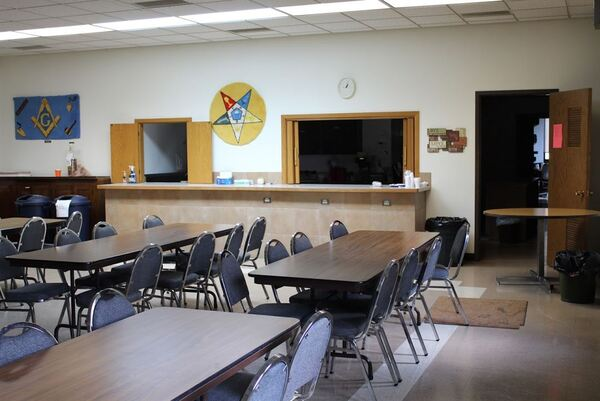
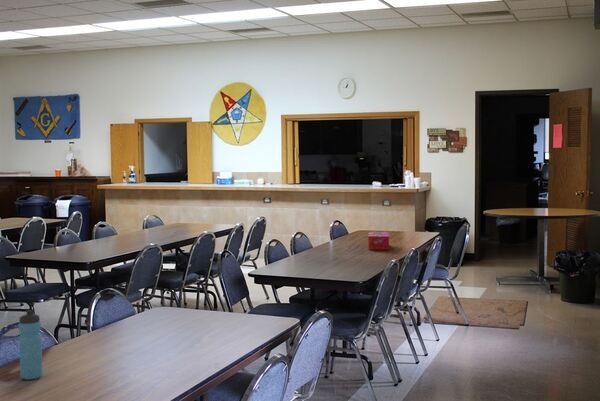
+ tissue box (378, 240)
+ water bottle (30, 343)
